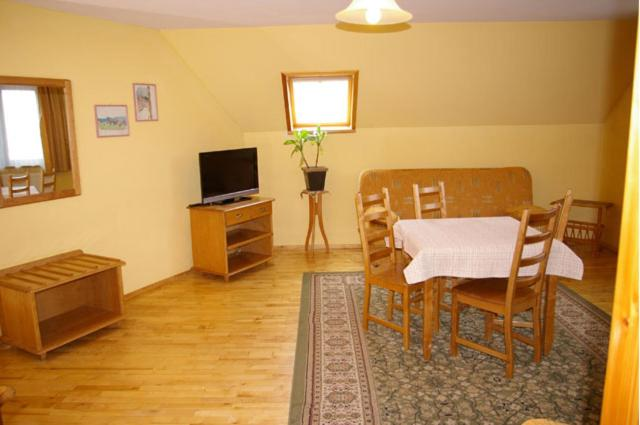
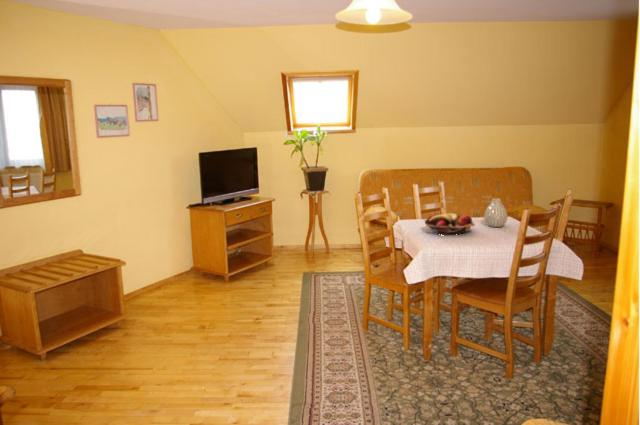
+ fruit basket (449, 222)
+ vase (495, 212)
